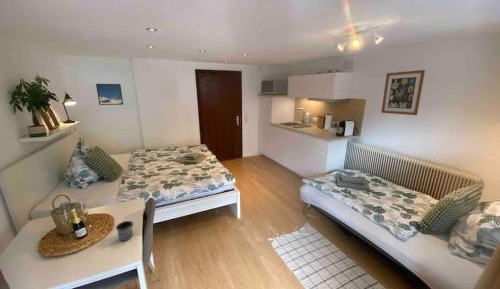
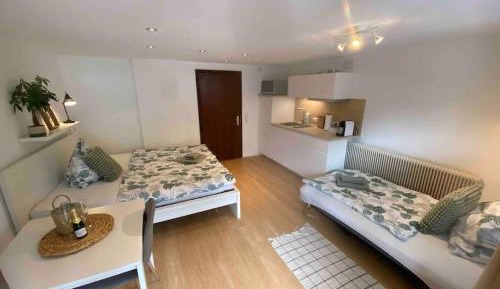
- wall art (401, 93)
- mug (126, 229)
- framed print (110, 94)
